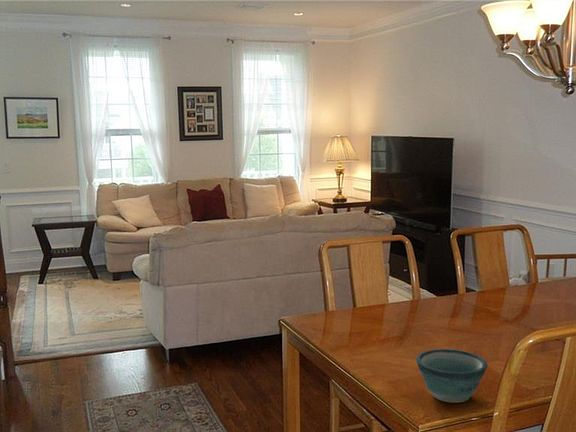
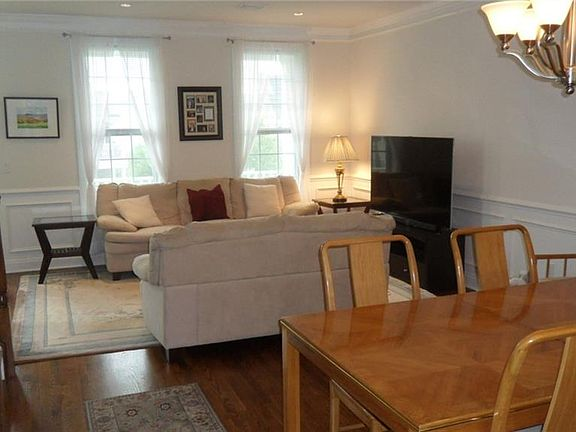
- bowl (450, 377)
